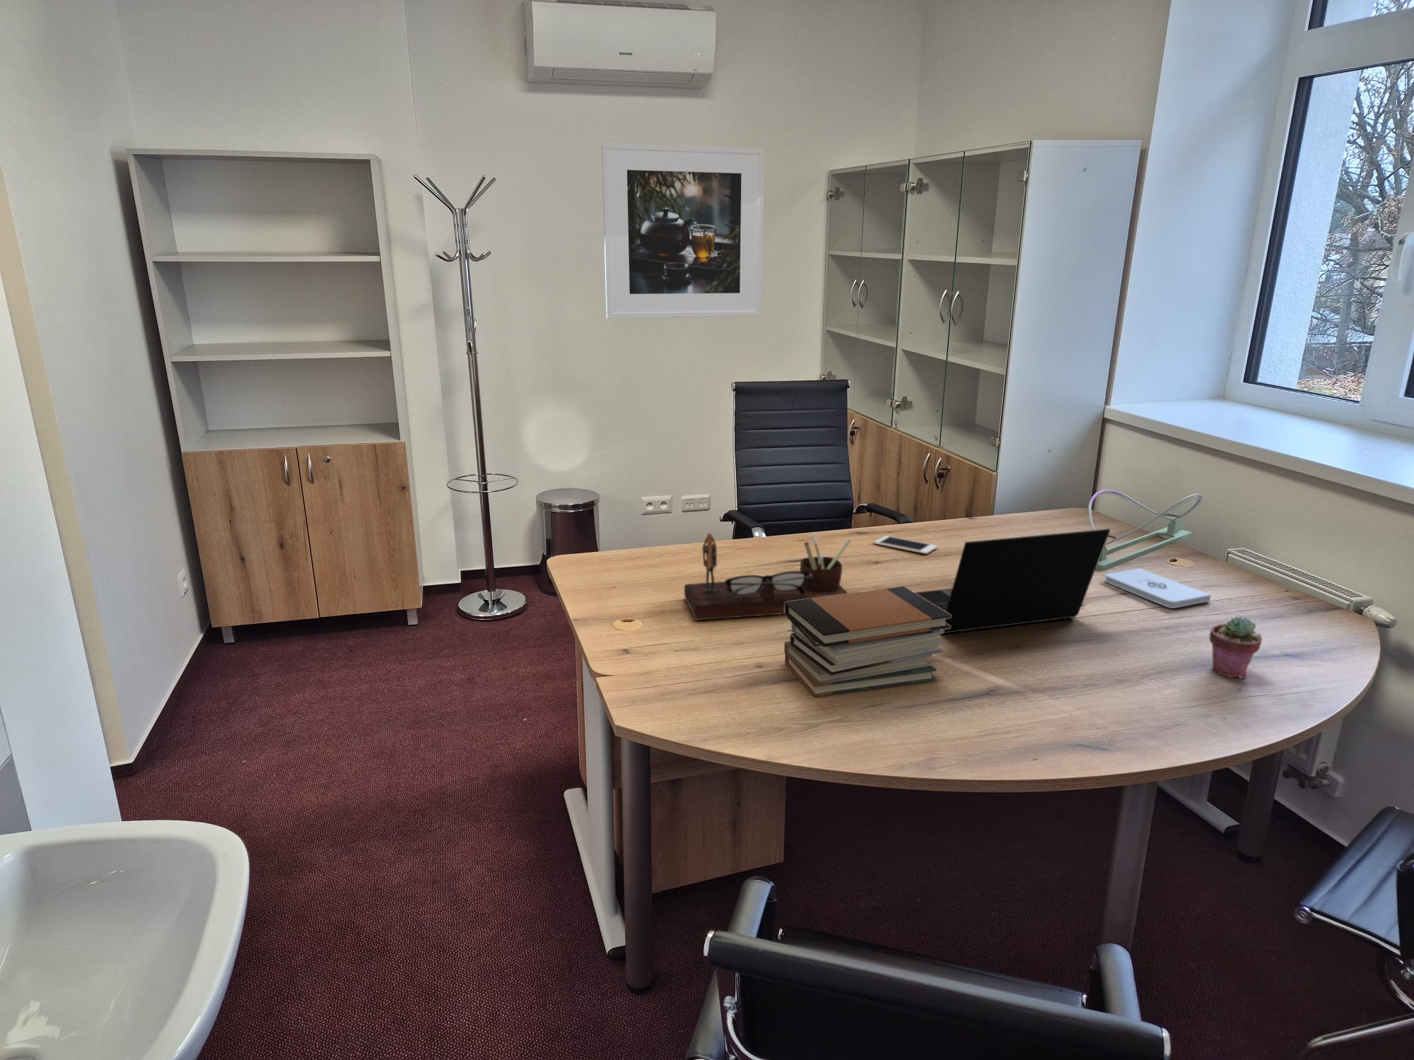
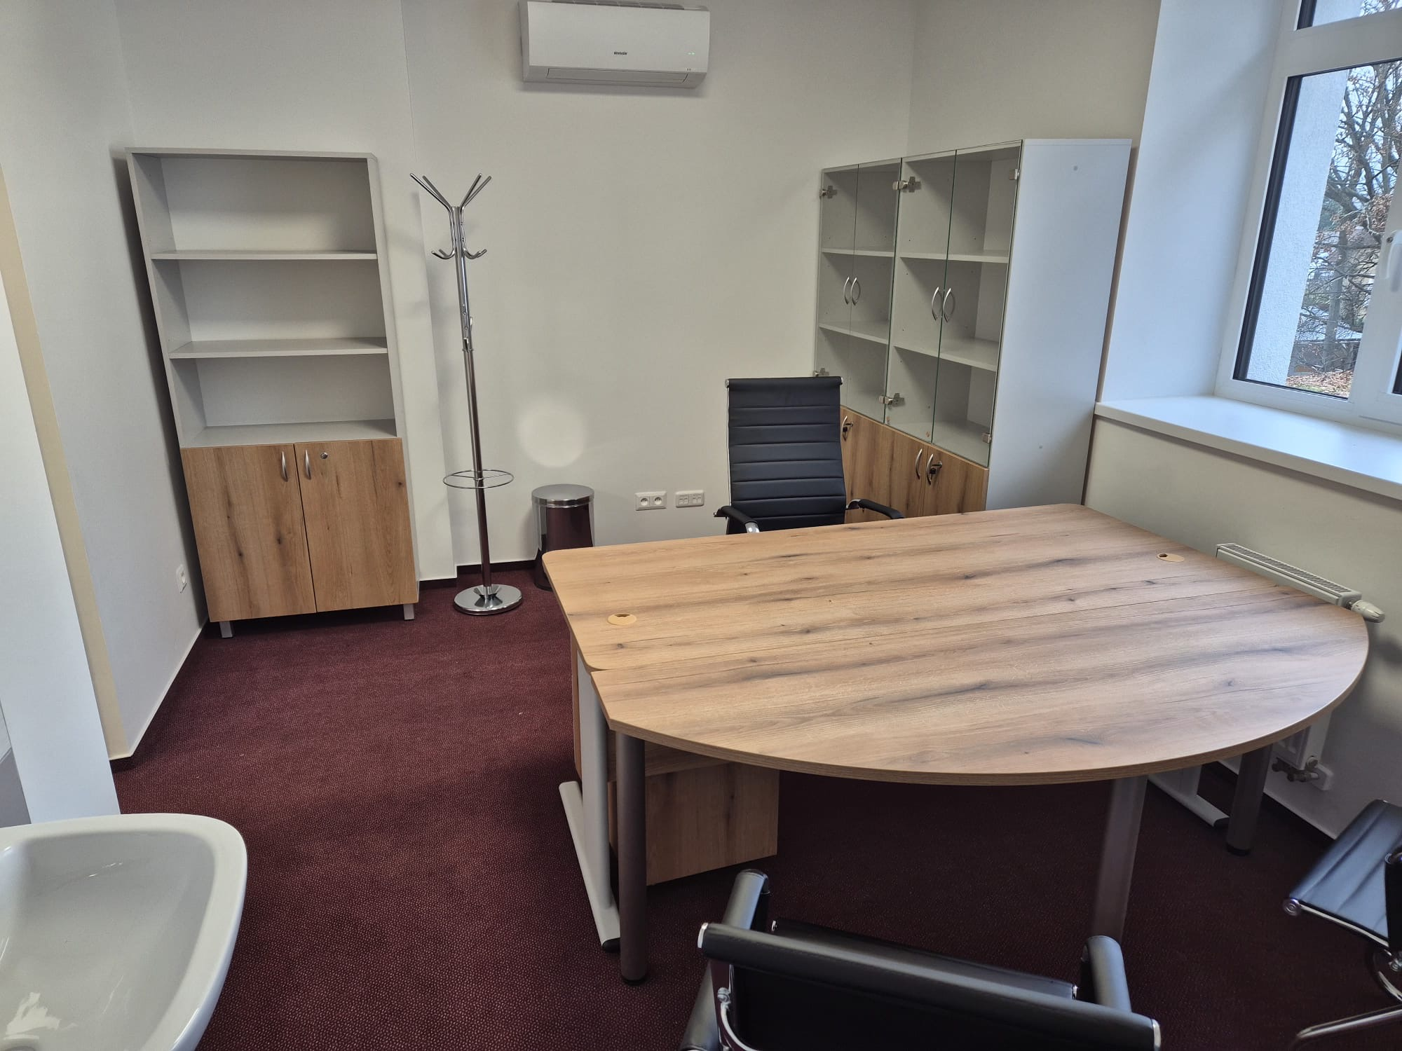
- cell phone (905, 544)
- potted succulent (1234, 645)
- laptop (994, 566)
- desk organizer (775, 573)
- desk lamp (1143, 523)
- notepad (1155, 587)
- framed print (685, 233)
- book stack (864, 640)
